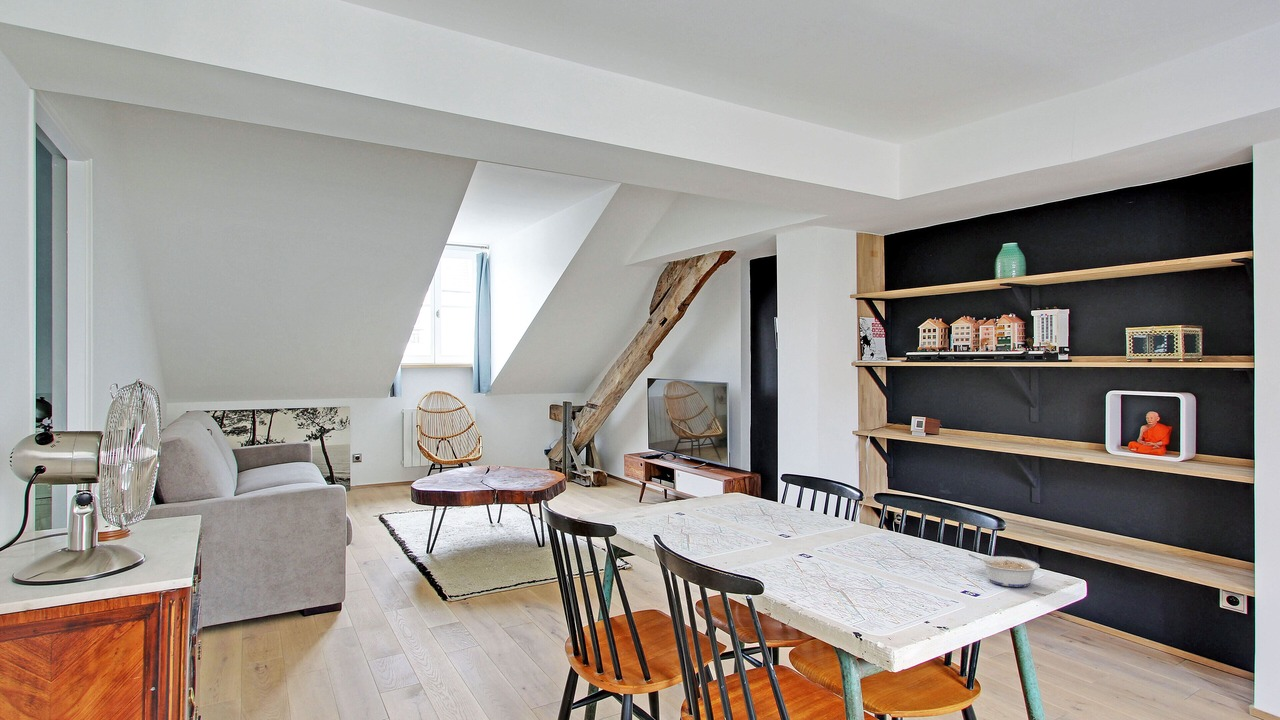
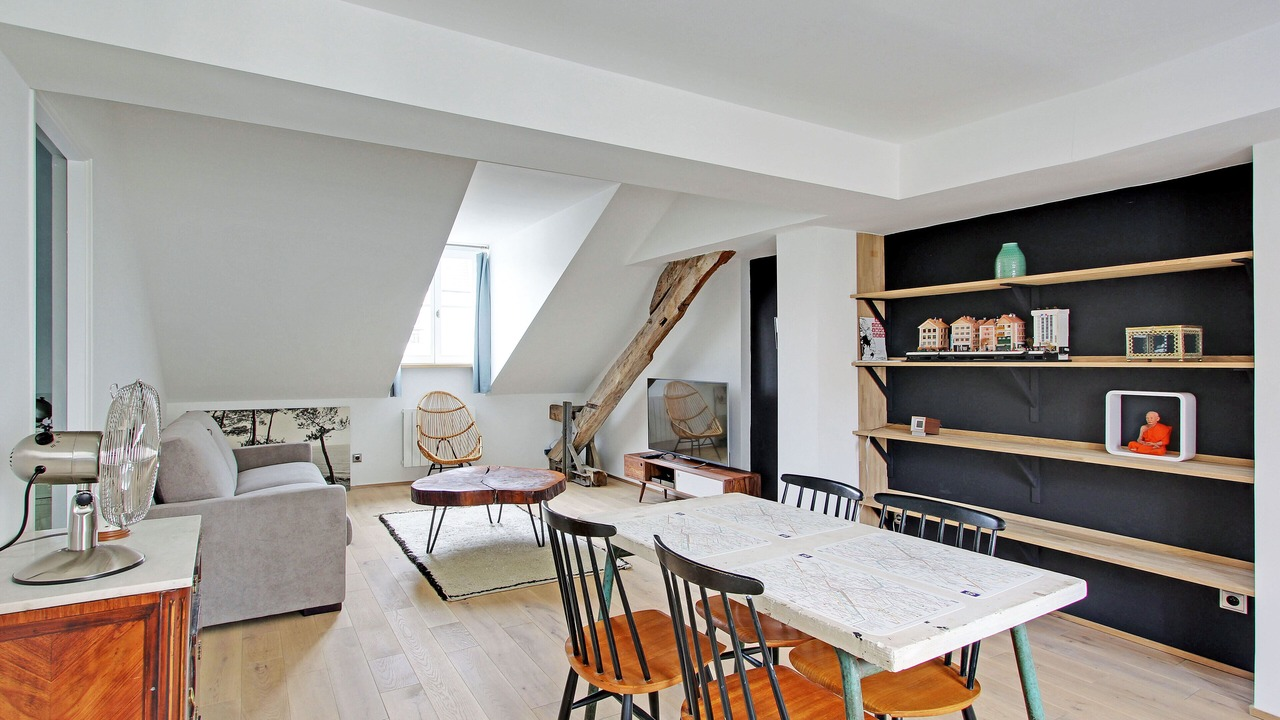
- legume (1007, 570)
